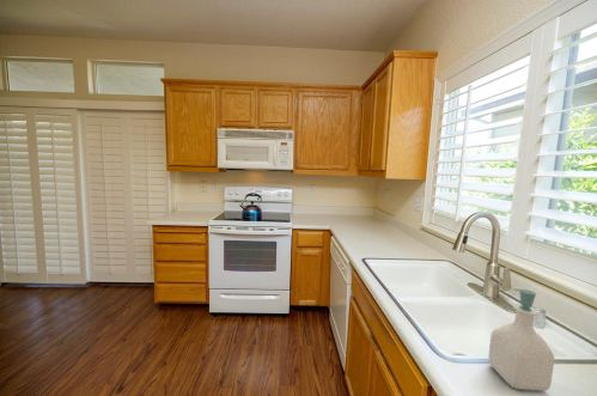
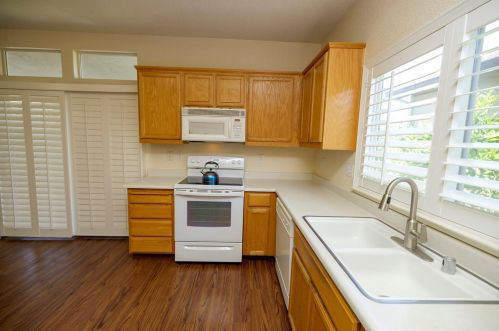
- soap bottle (522, 335)
